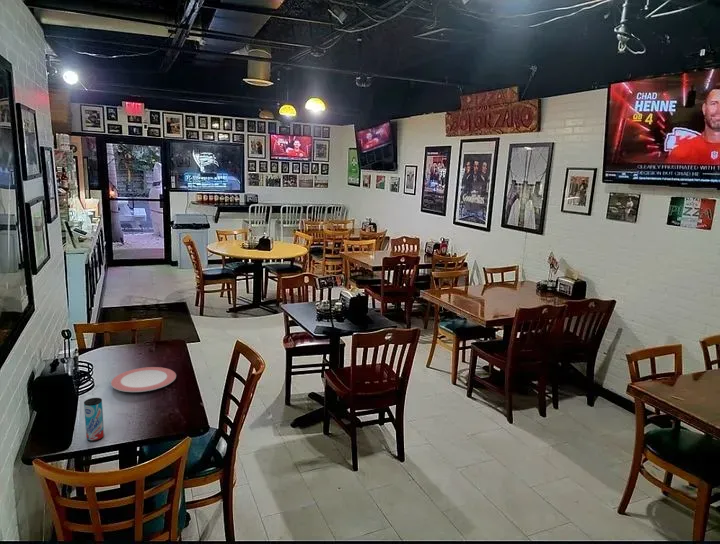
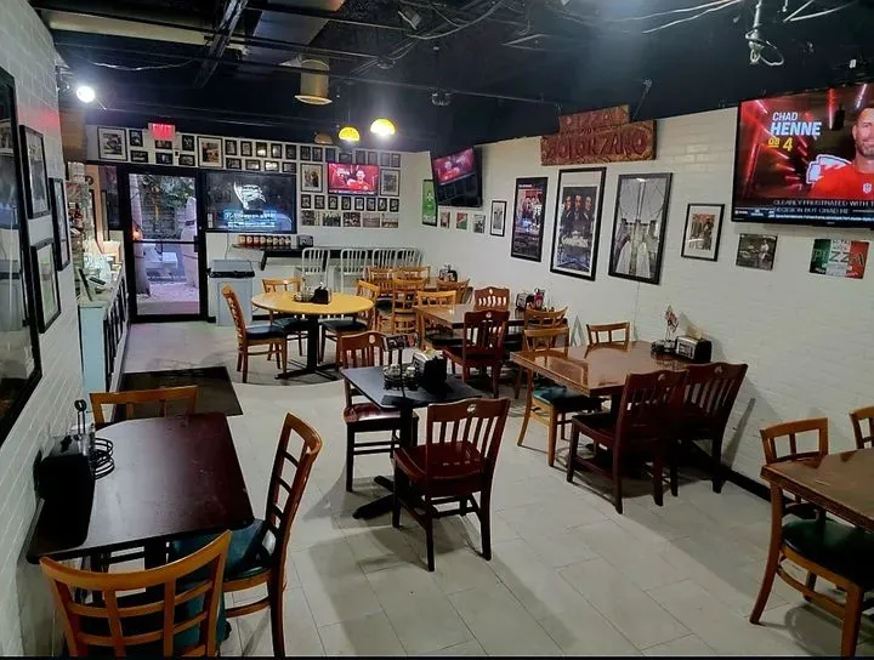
- plate (144, 380)
- beverage can (94, 419)
